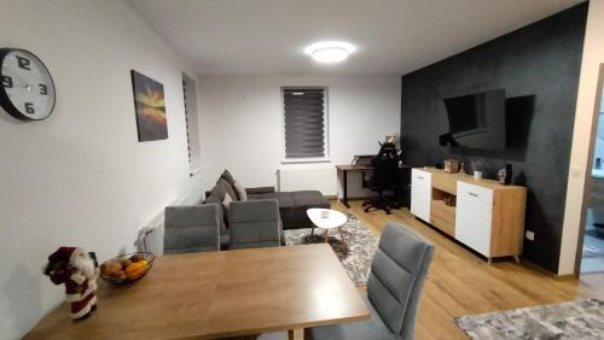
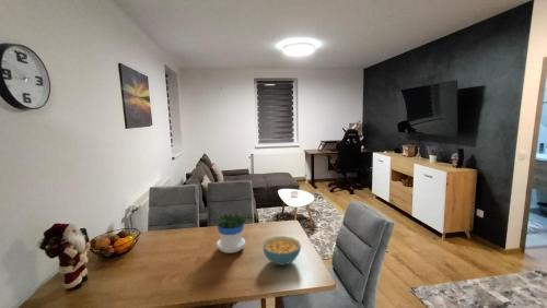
+ flowerpot (231, 233)
+ cereal bowl (281, 252)
